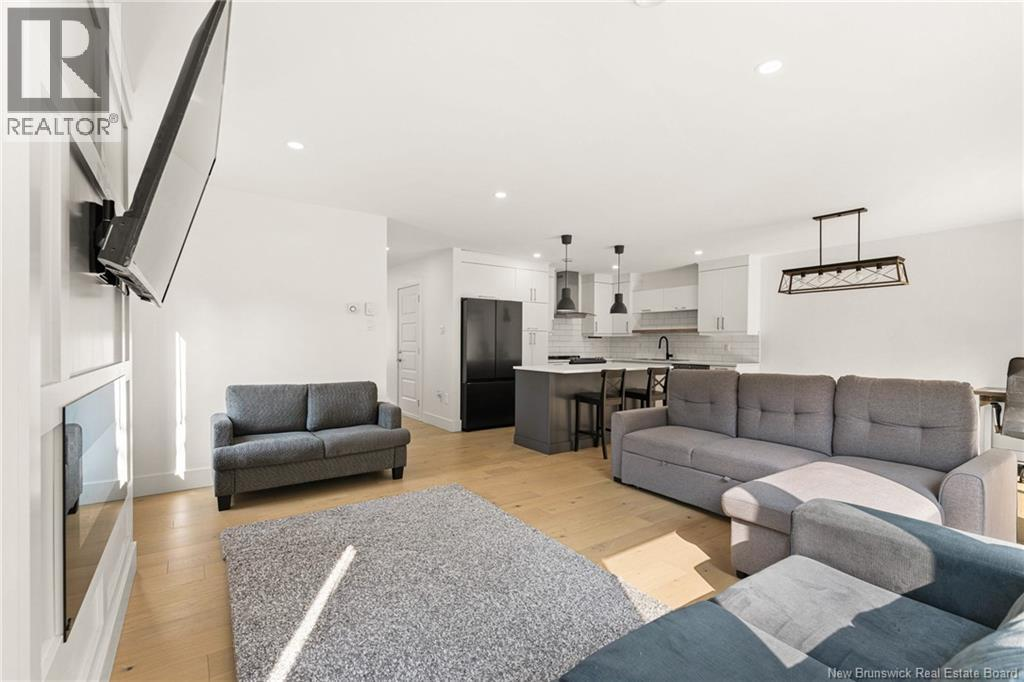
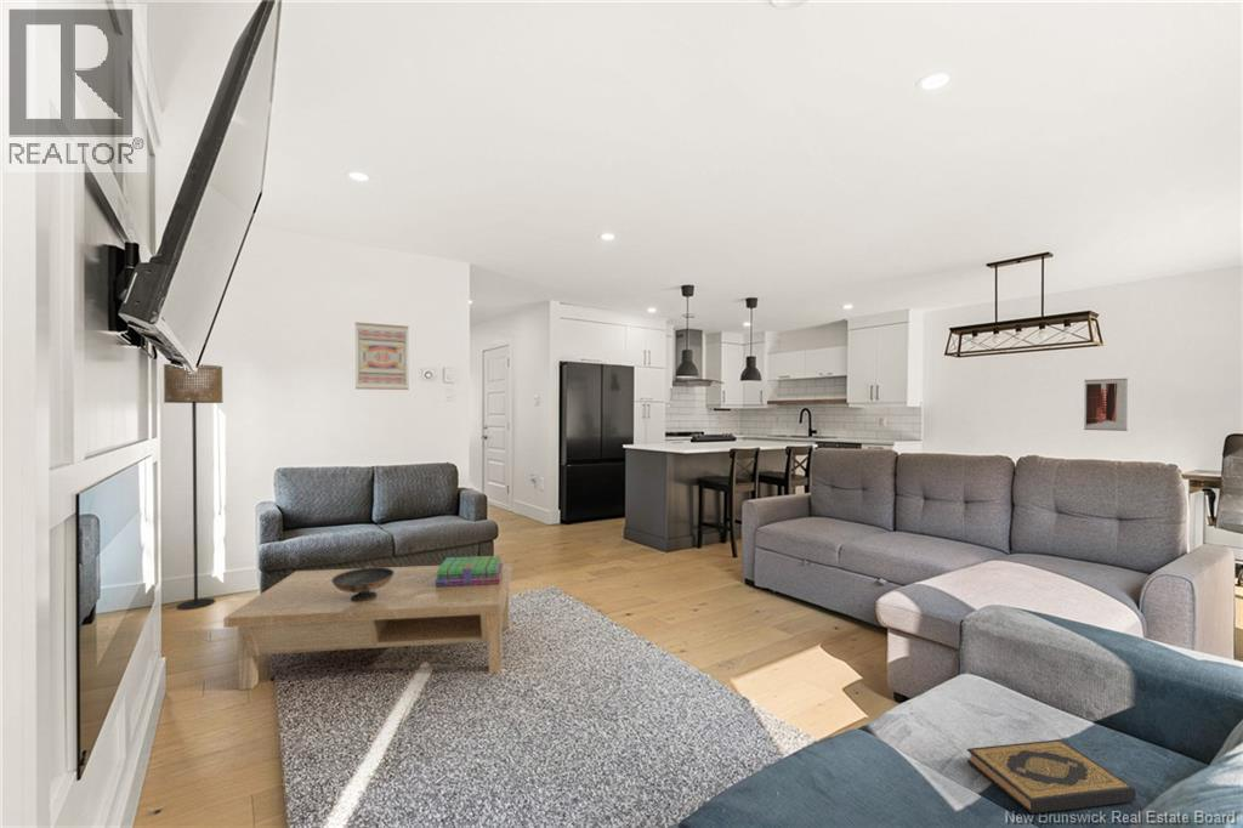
+ coffee table (390, 620)
+ wall art (1105, 404)
+ wall art (382, 357)
+ stack of books (470, 569)
+ decorative bowl (363, 585)
+ hardback book (1046, 773)
+ floor lamp (194, 484)
